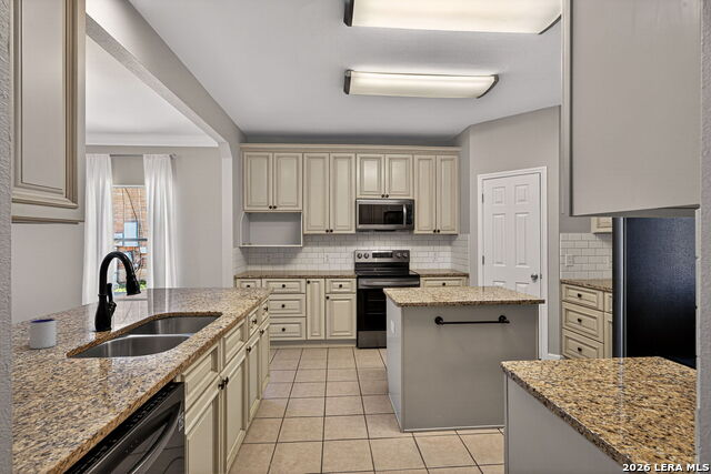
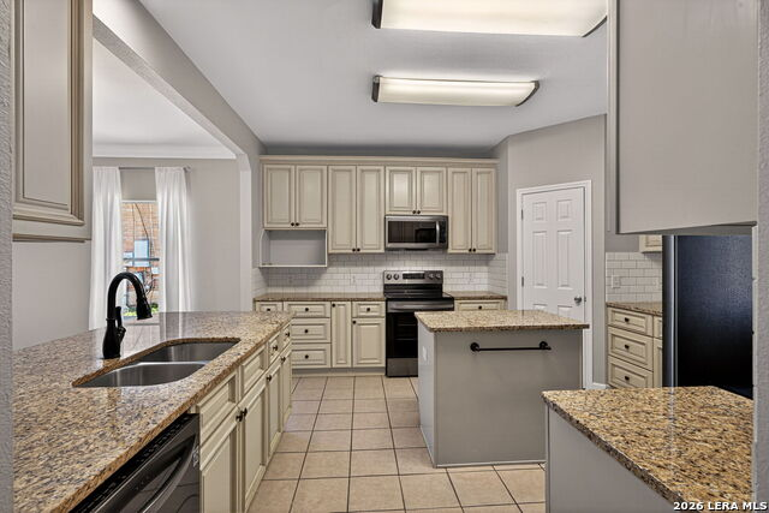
- mug (43, 332)
